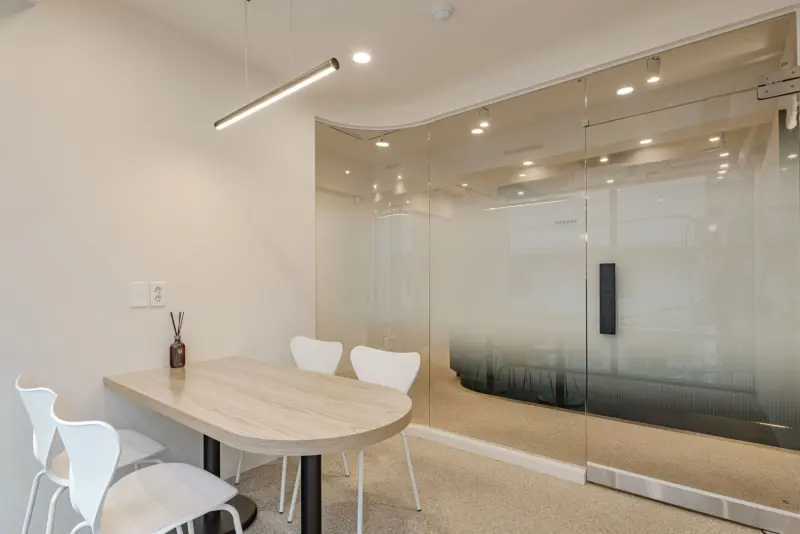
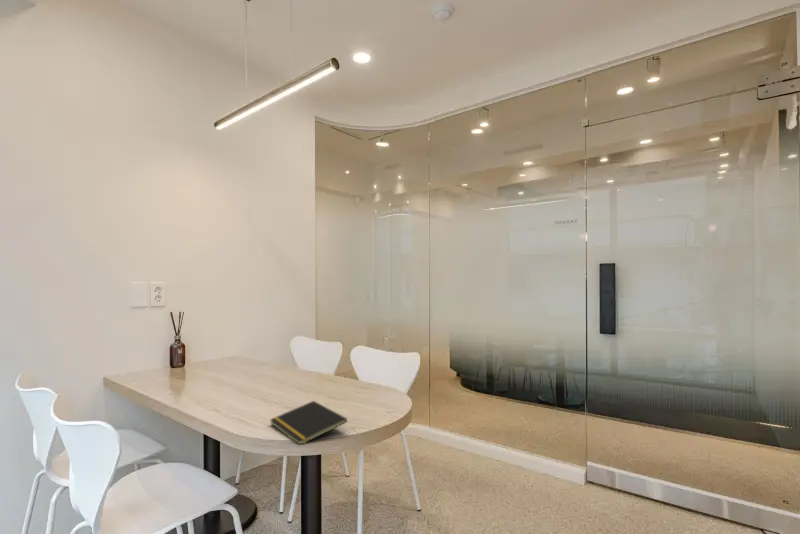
+ notepad (307, 420)
